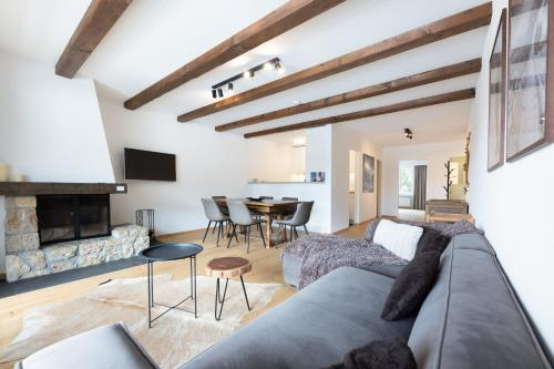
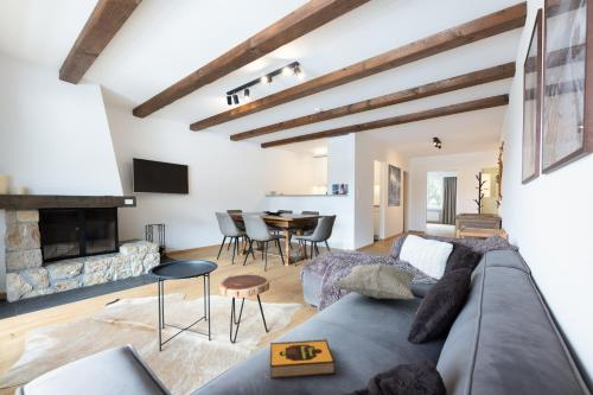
+ decorative pillow (377, 280)
+ hardback book (300, 355)
